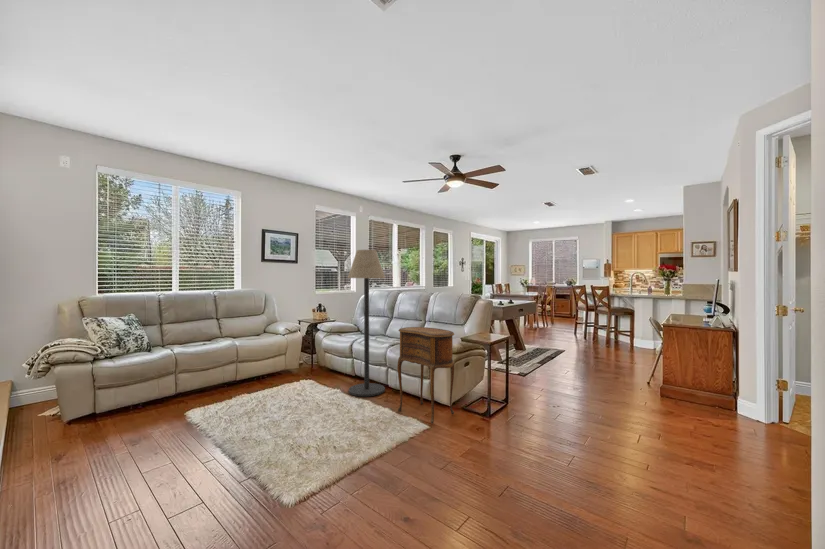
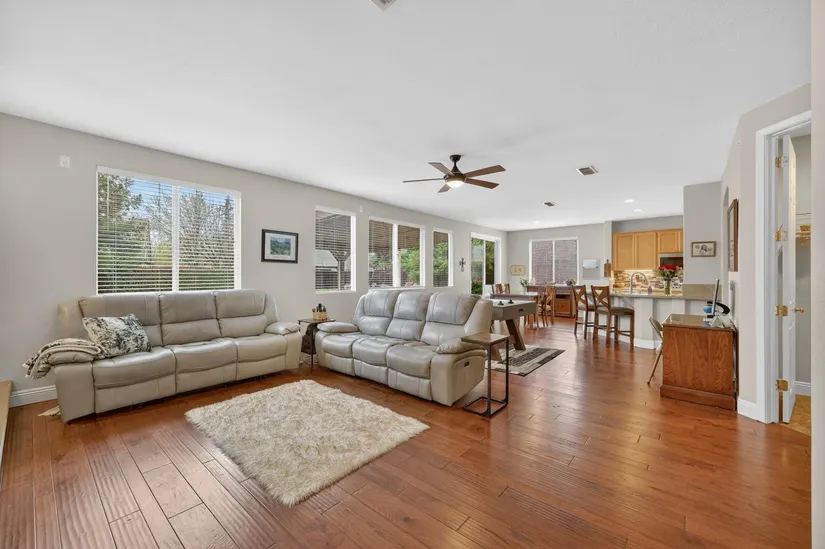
- side table (430, 371)
- floor lamp (366, 320)
